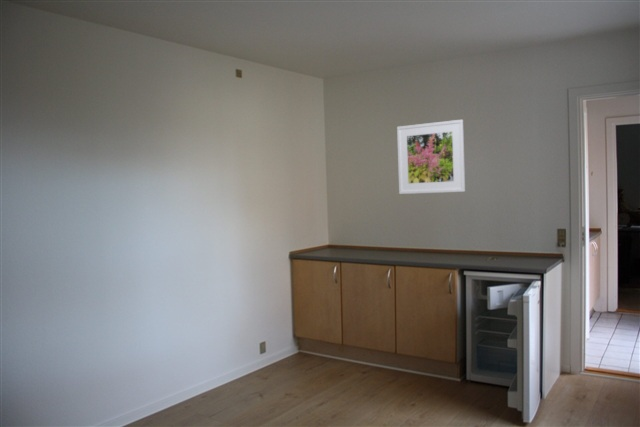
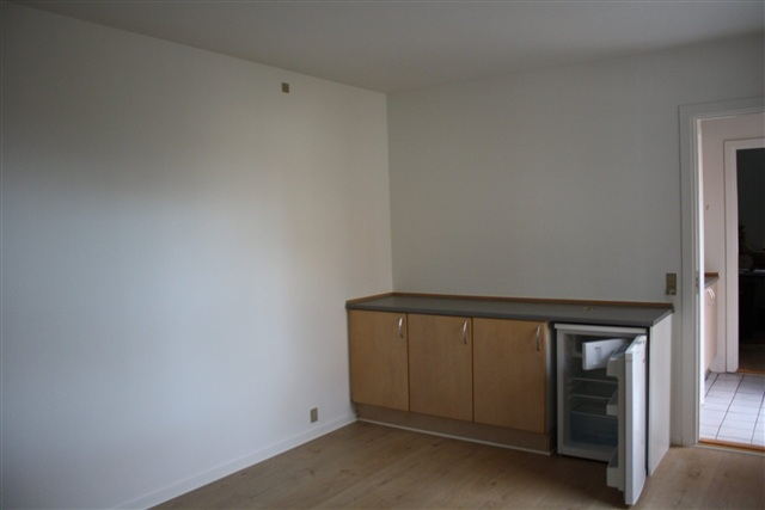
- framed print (430, 158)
